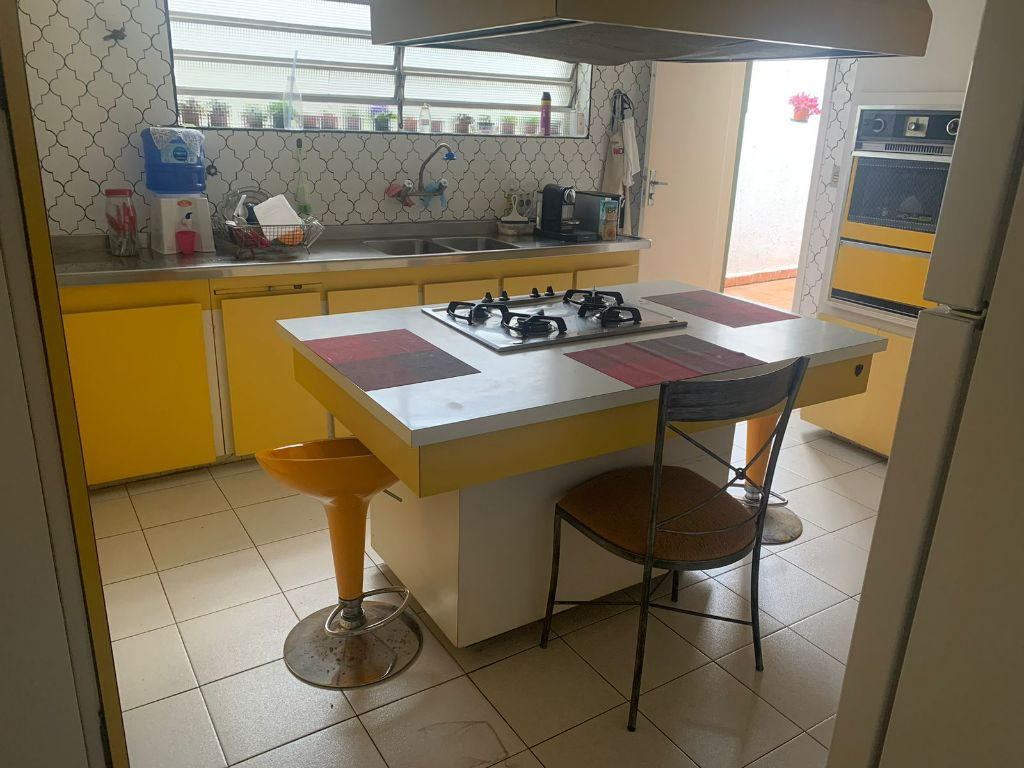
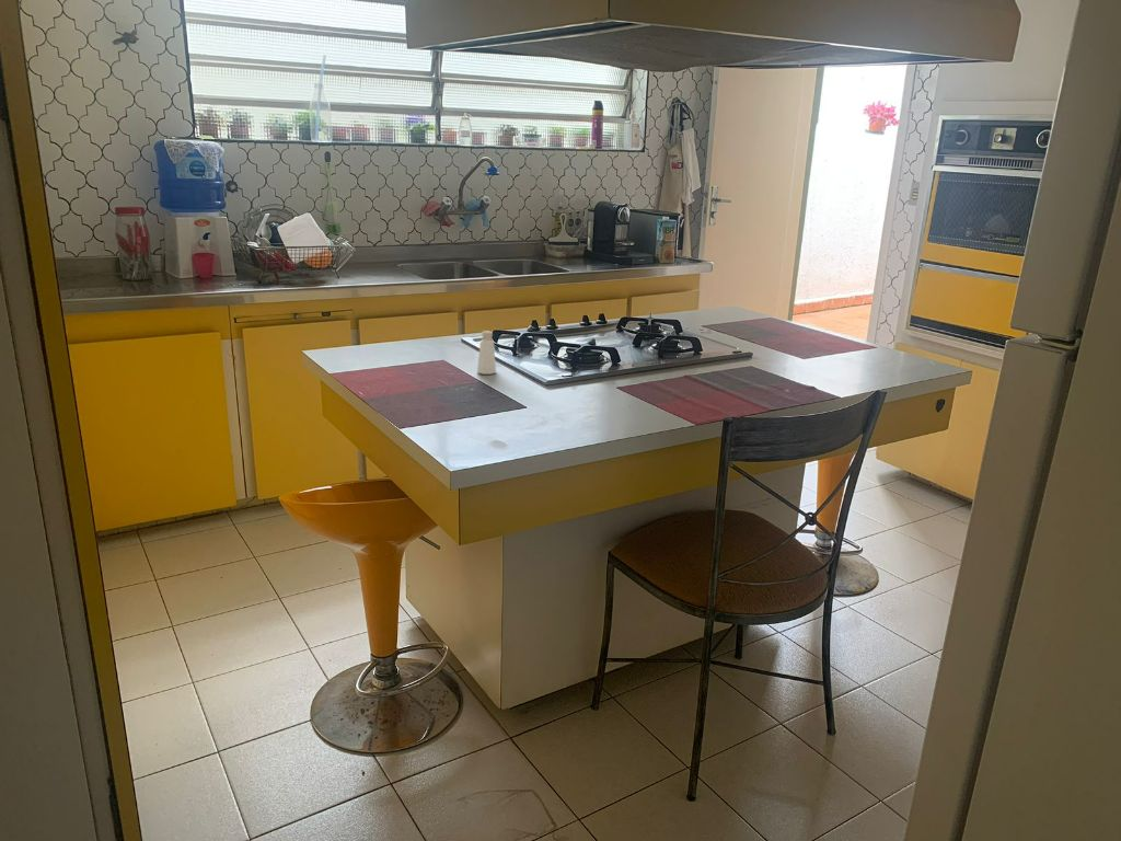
+ pepper shaker (486, 352)
